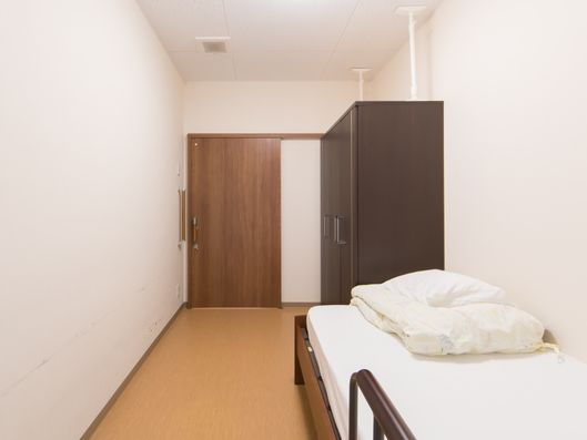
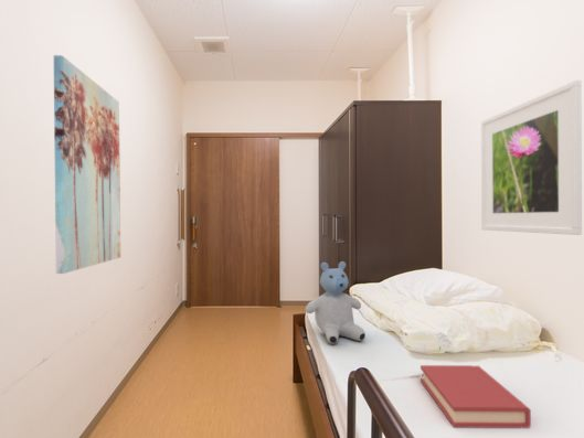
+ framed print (522, 168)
+ stuffed bear (338, 299)
+ hardback book (468, 392)
+ wall art (93, 173)
